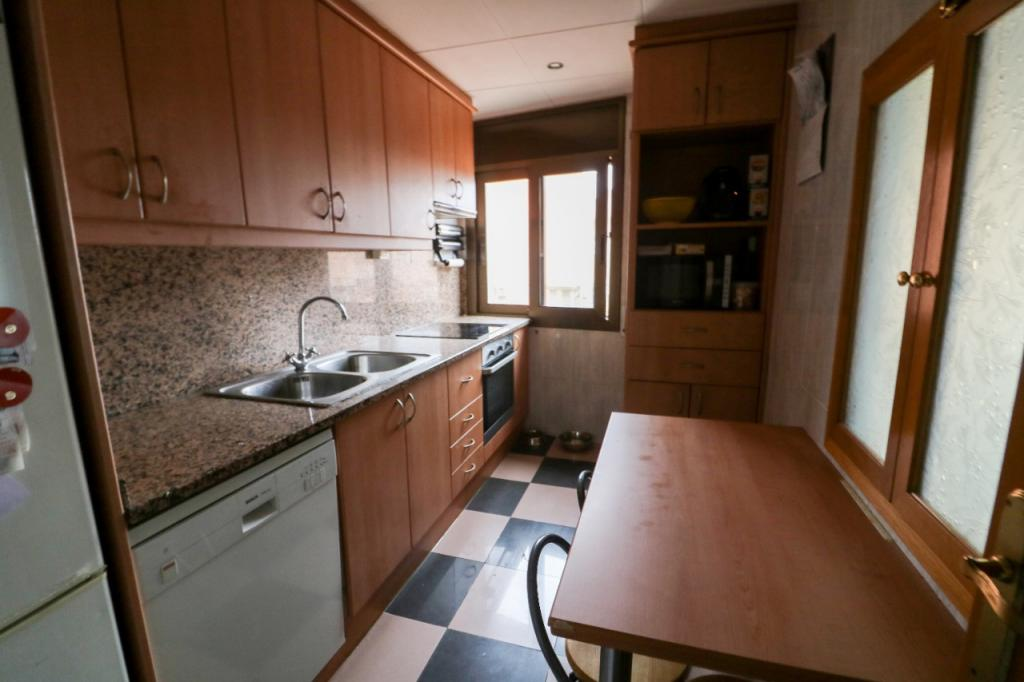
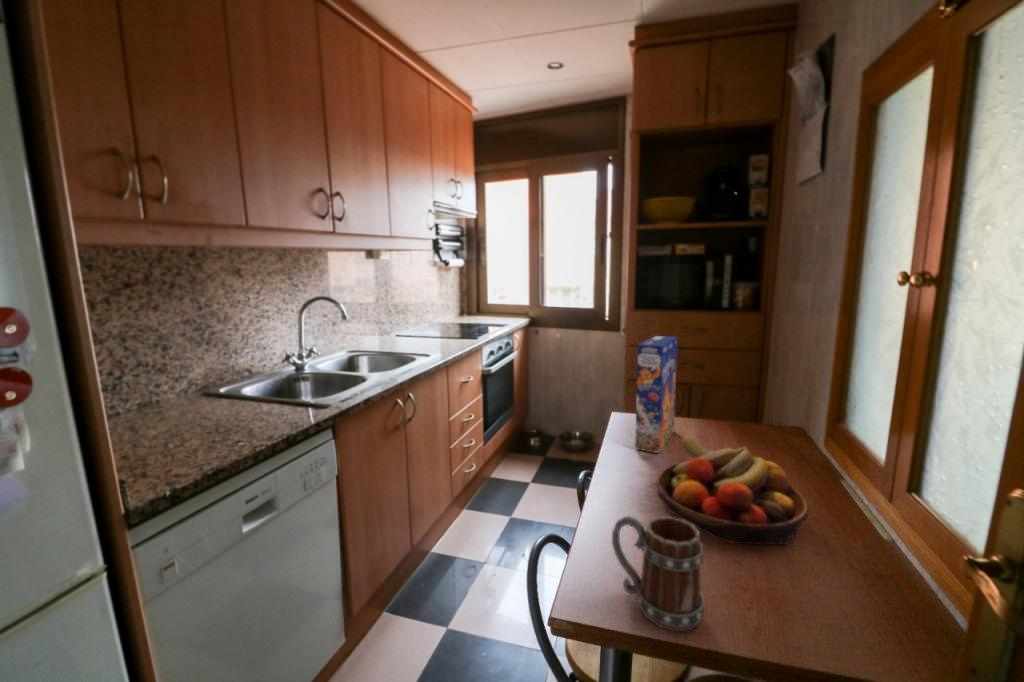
+ mug (657, 565)
+ fruit bowl (726, 483)
+ cereal box (657, 390)
